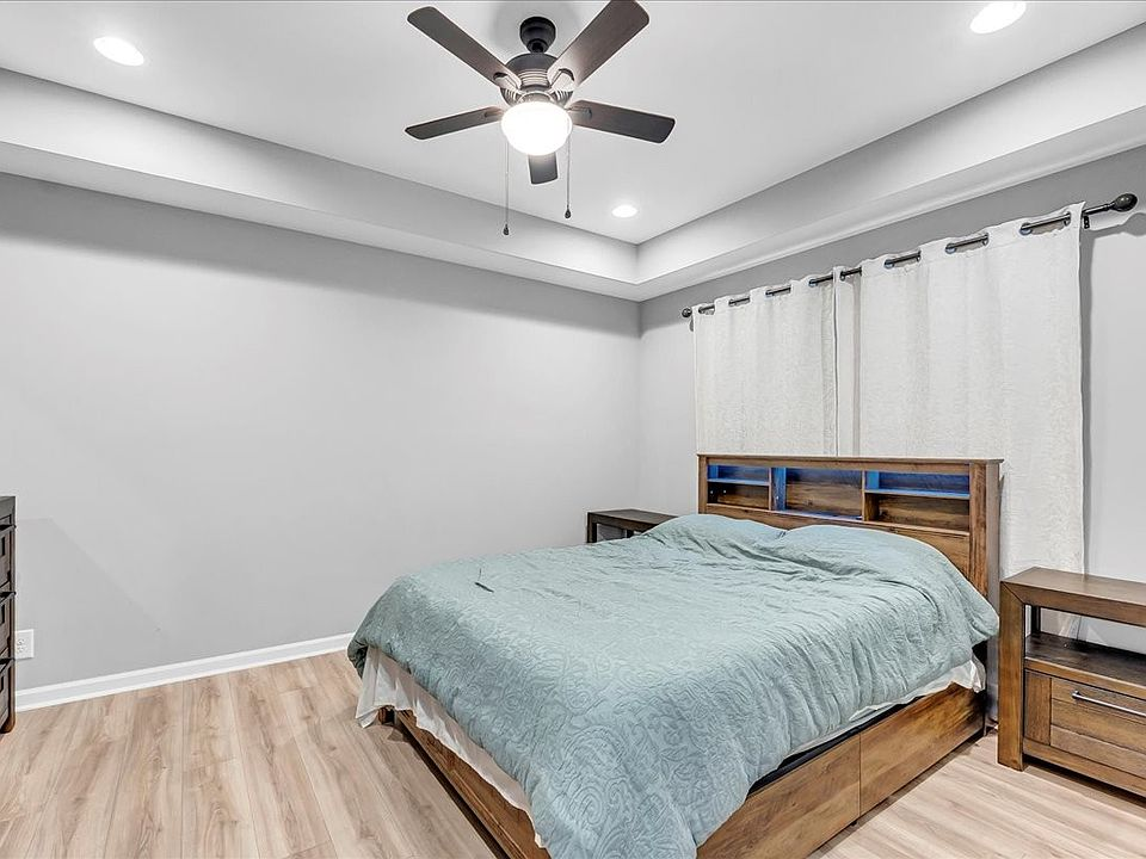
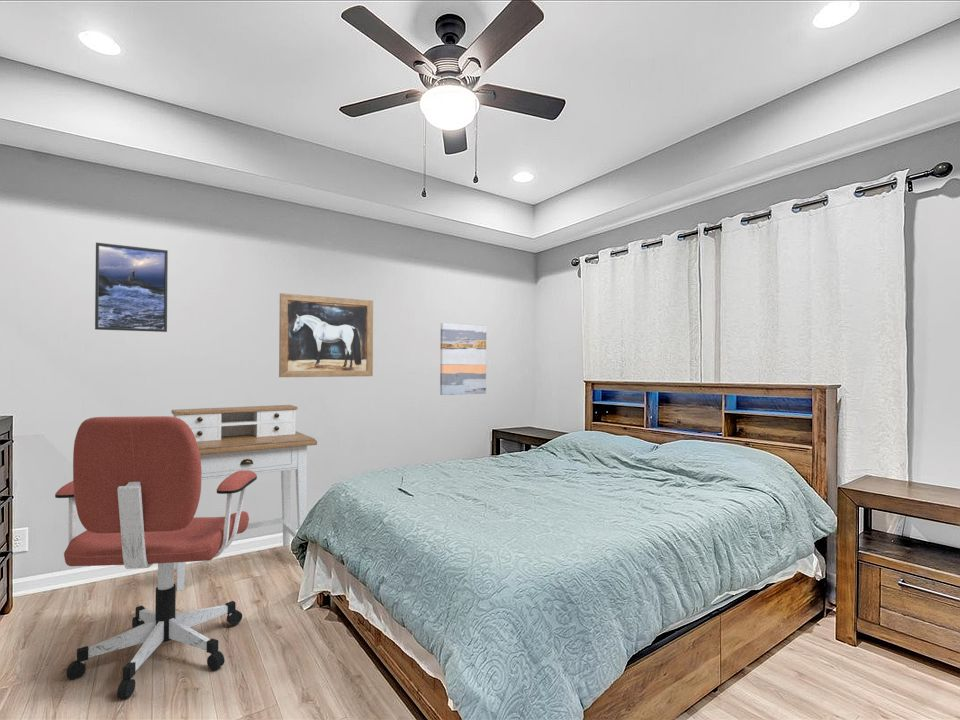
+ office chair (161, 533)
+ wall art (328, 336)
+ desk (231, 474)
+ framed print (132, 288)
+ wall art (463, 359)
